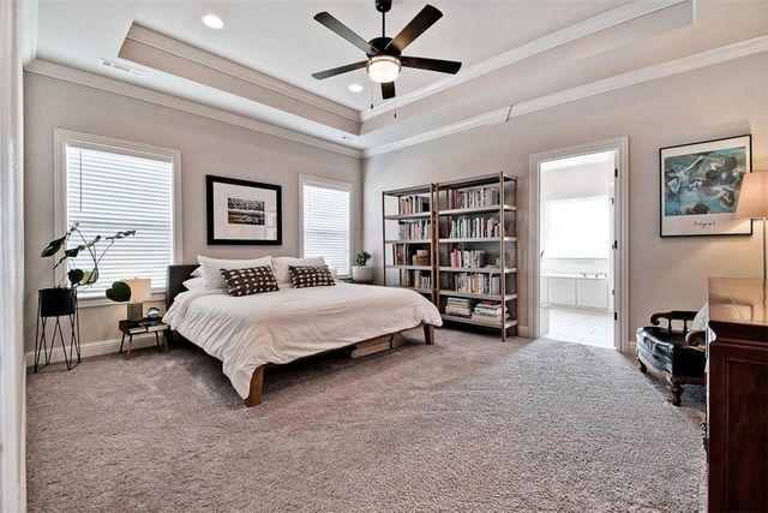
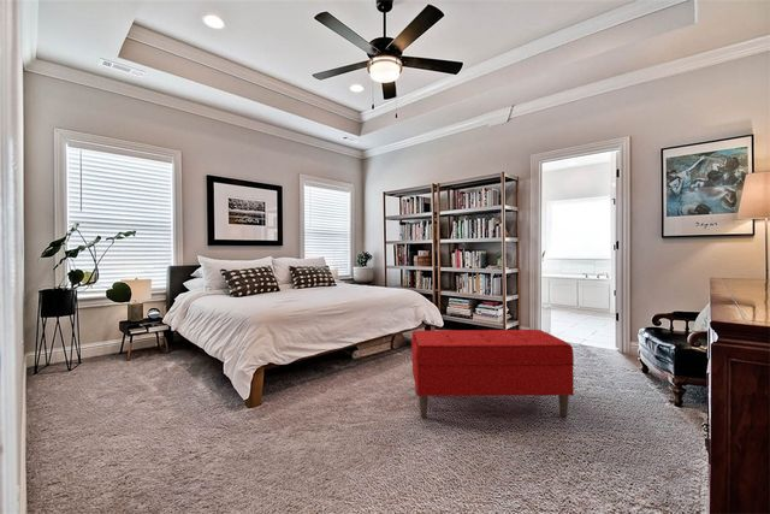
+ bench (485, 370)
